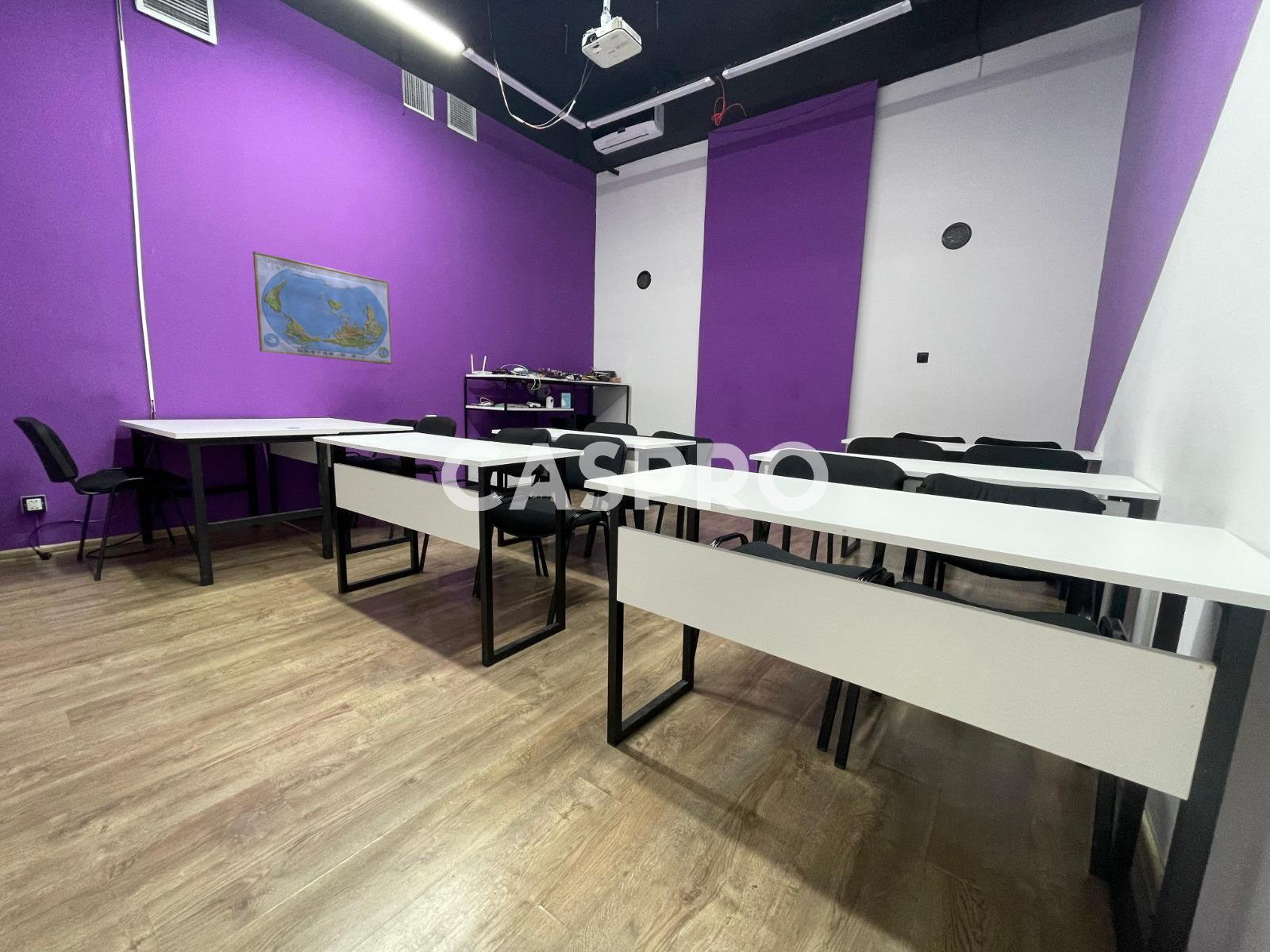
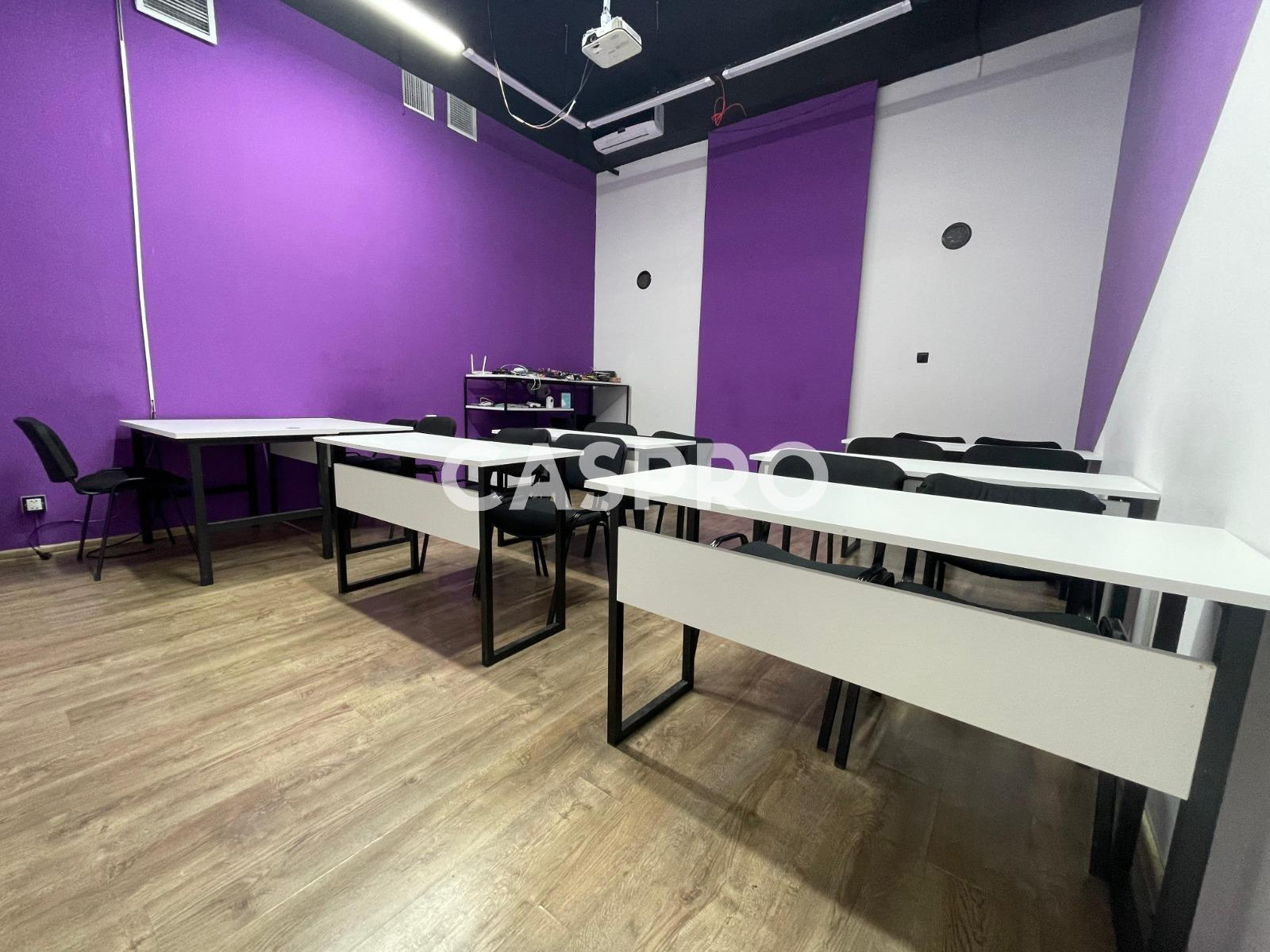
- world map (329, 313)
